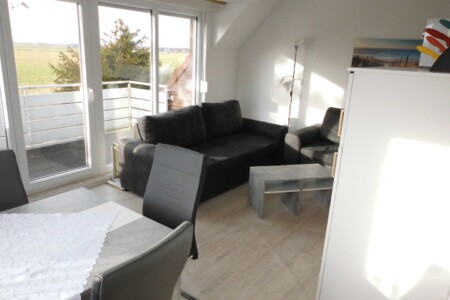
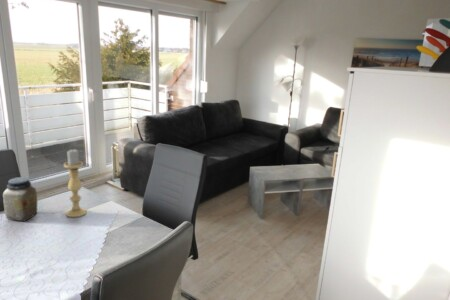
+ jar (20, 198)
+ candle holder (74, 181)
